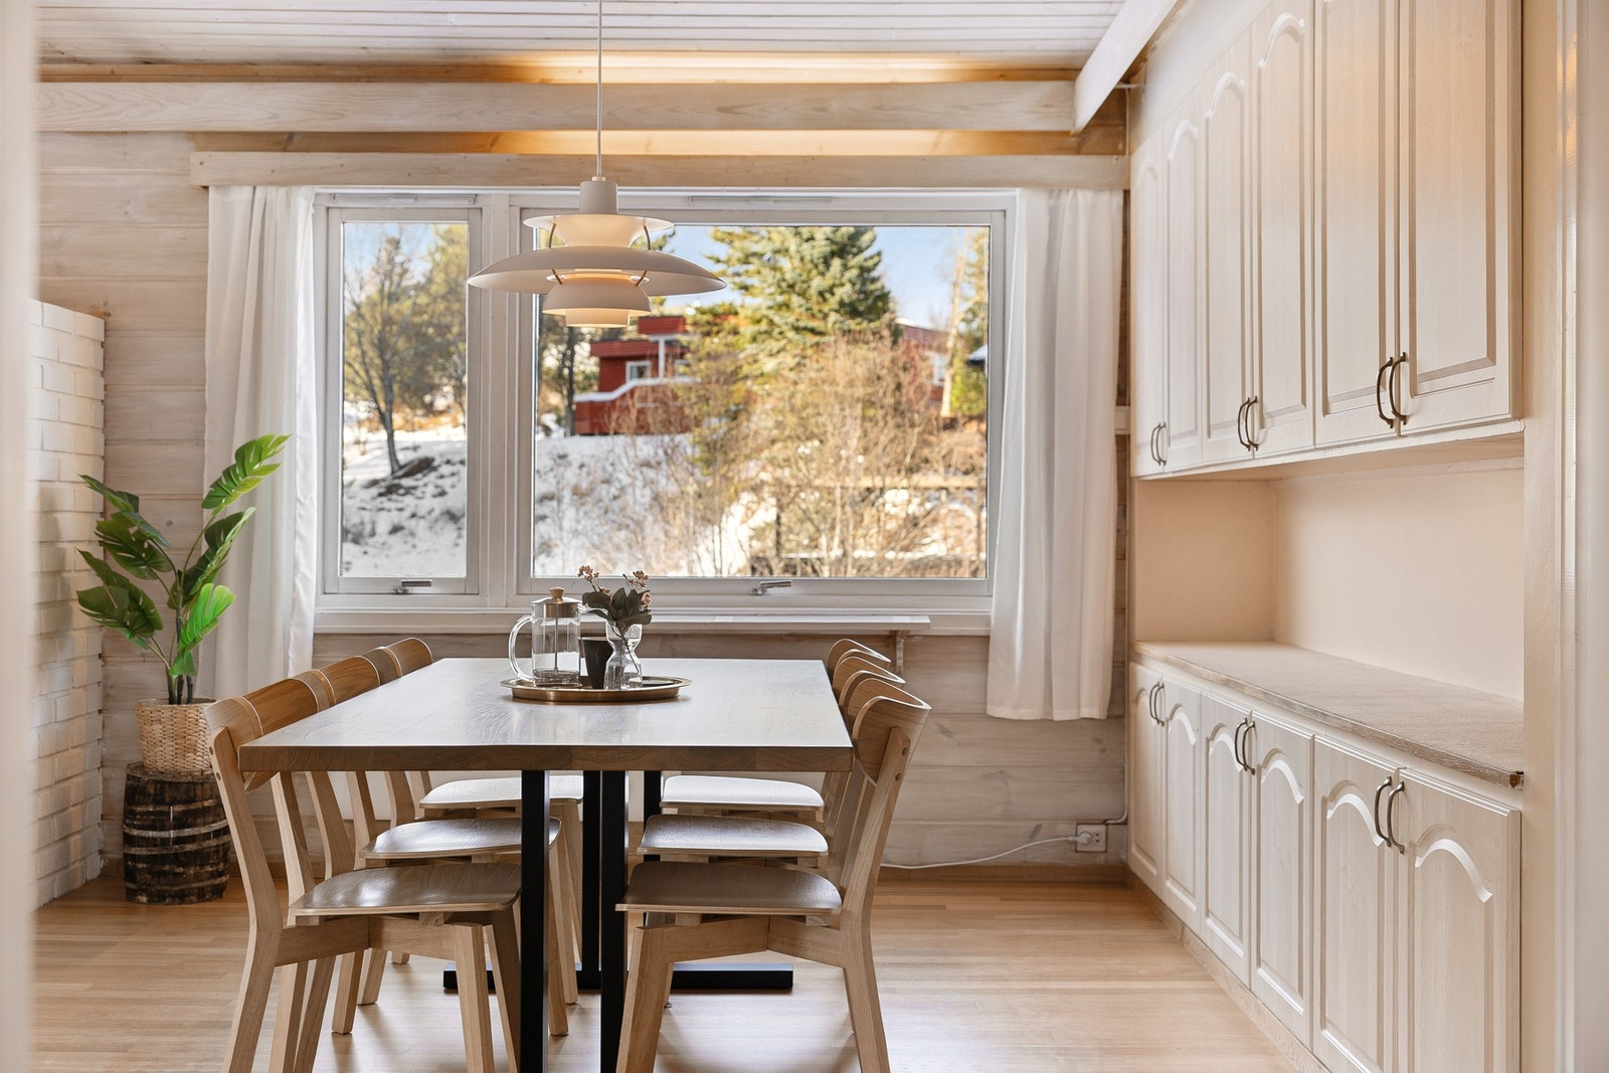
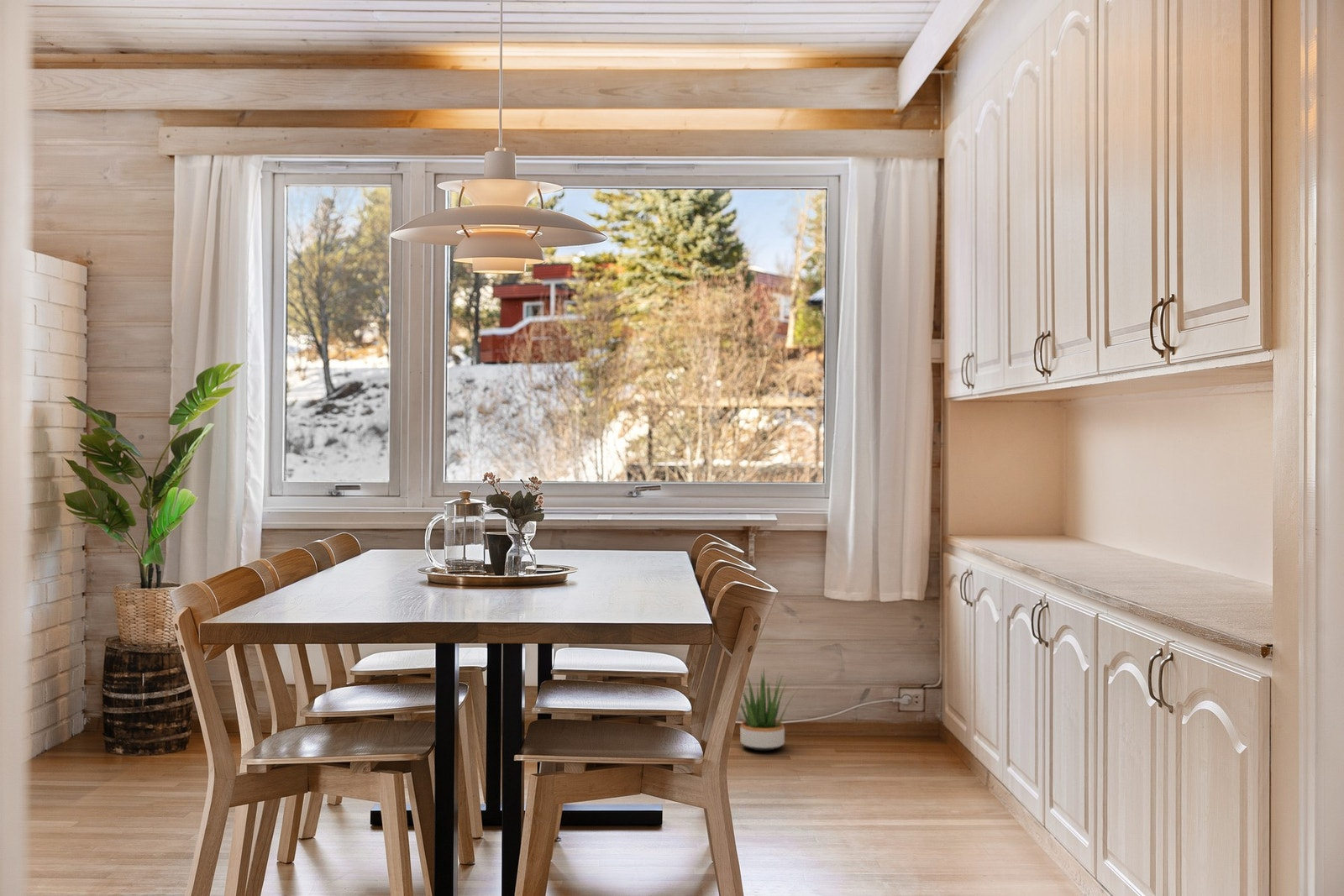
+ potted plant (762, 709)
